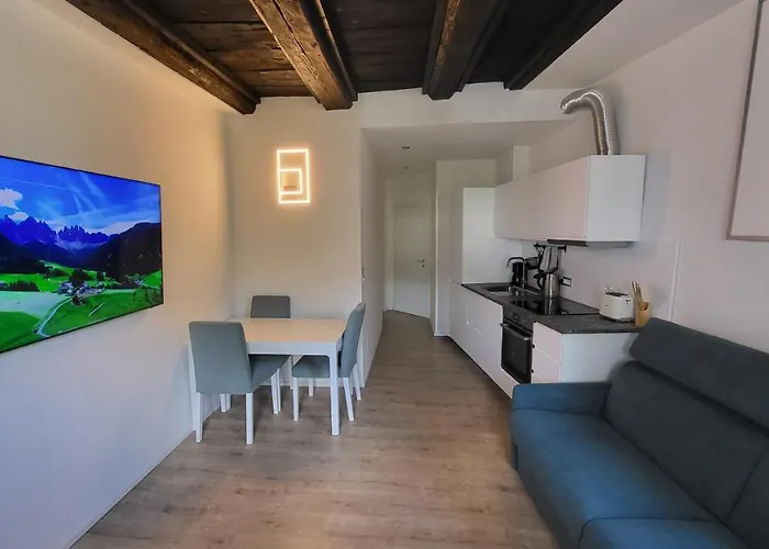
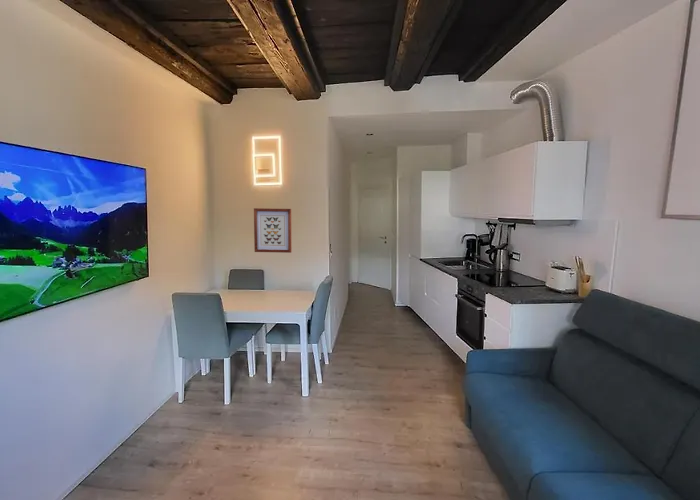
+ wall art (272, 230)
